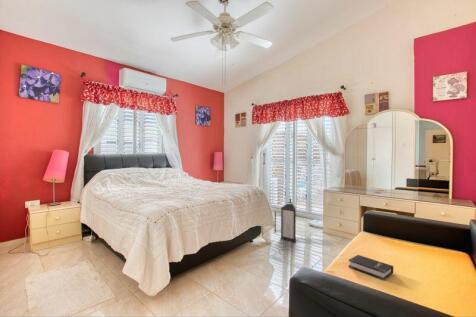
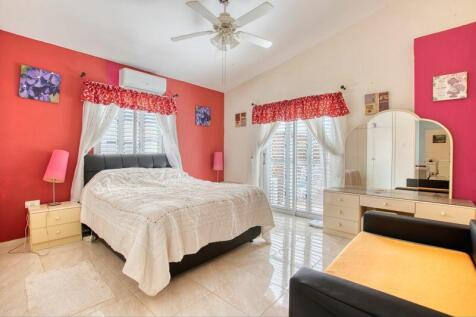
- hardback book (370, 266)
- lantern (288, 218)
